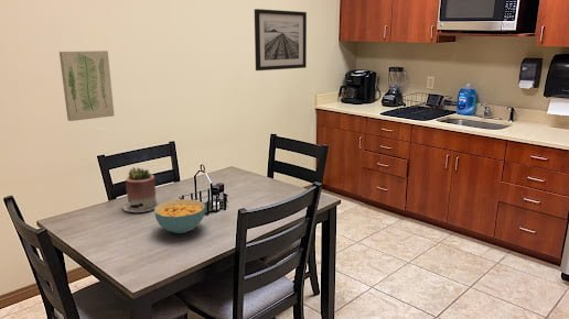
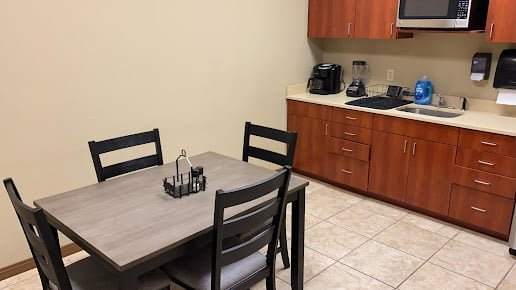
- cereal bowl (180, 219)
- wall art (281, 40)
- wall art (87, 85)
- succulent planter (139, 187)
